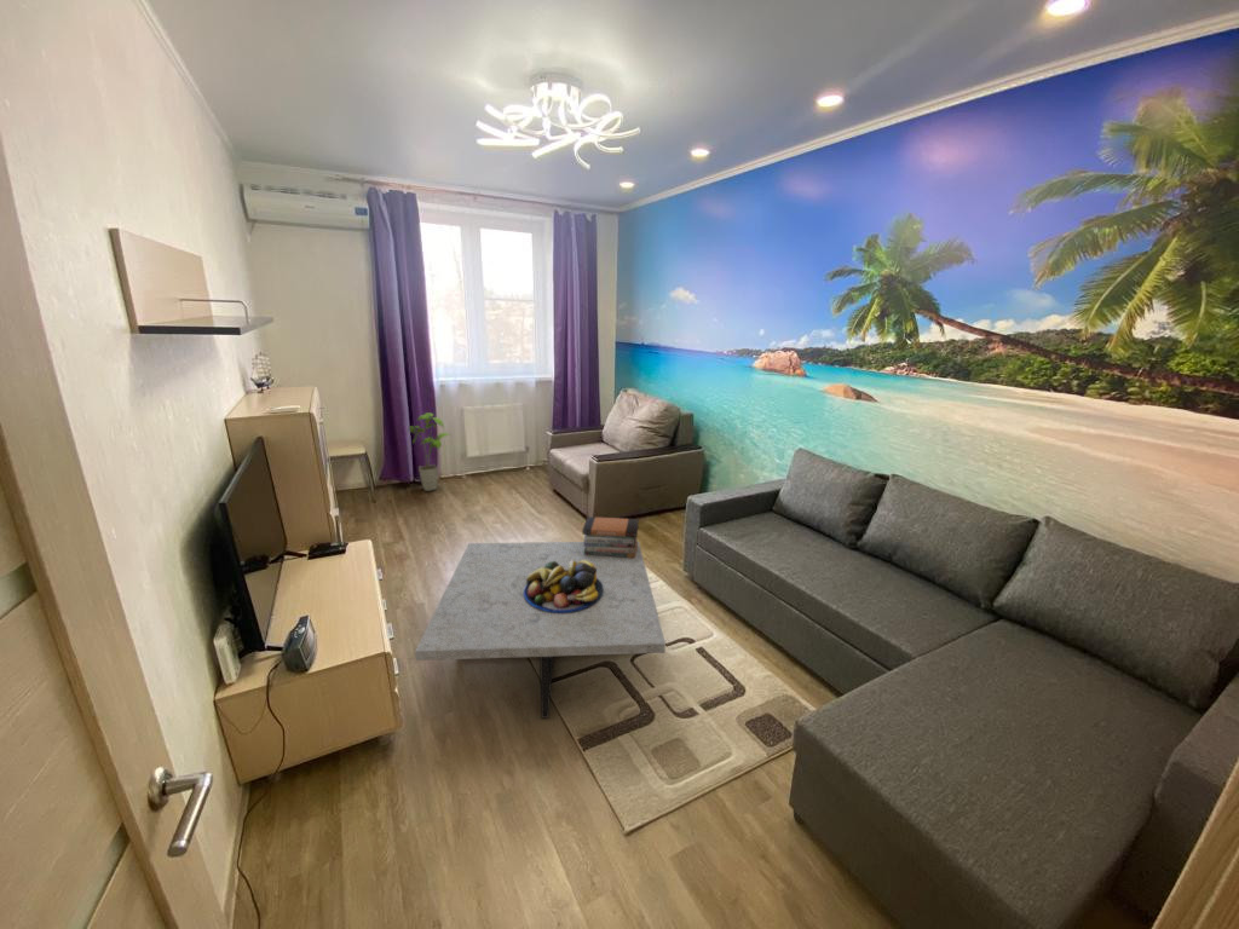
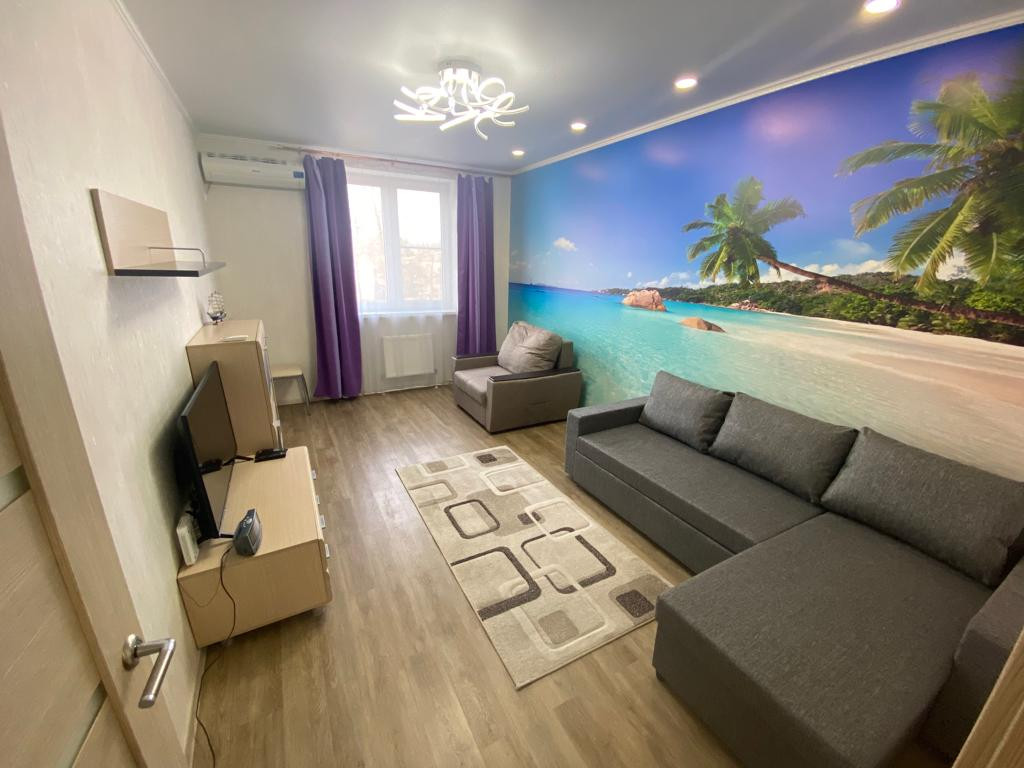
- coffee table (549, 617)
- fruit bowl (563, 577)
- house plant (431, 450)
- book stack (610, 536)
